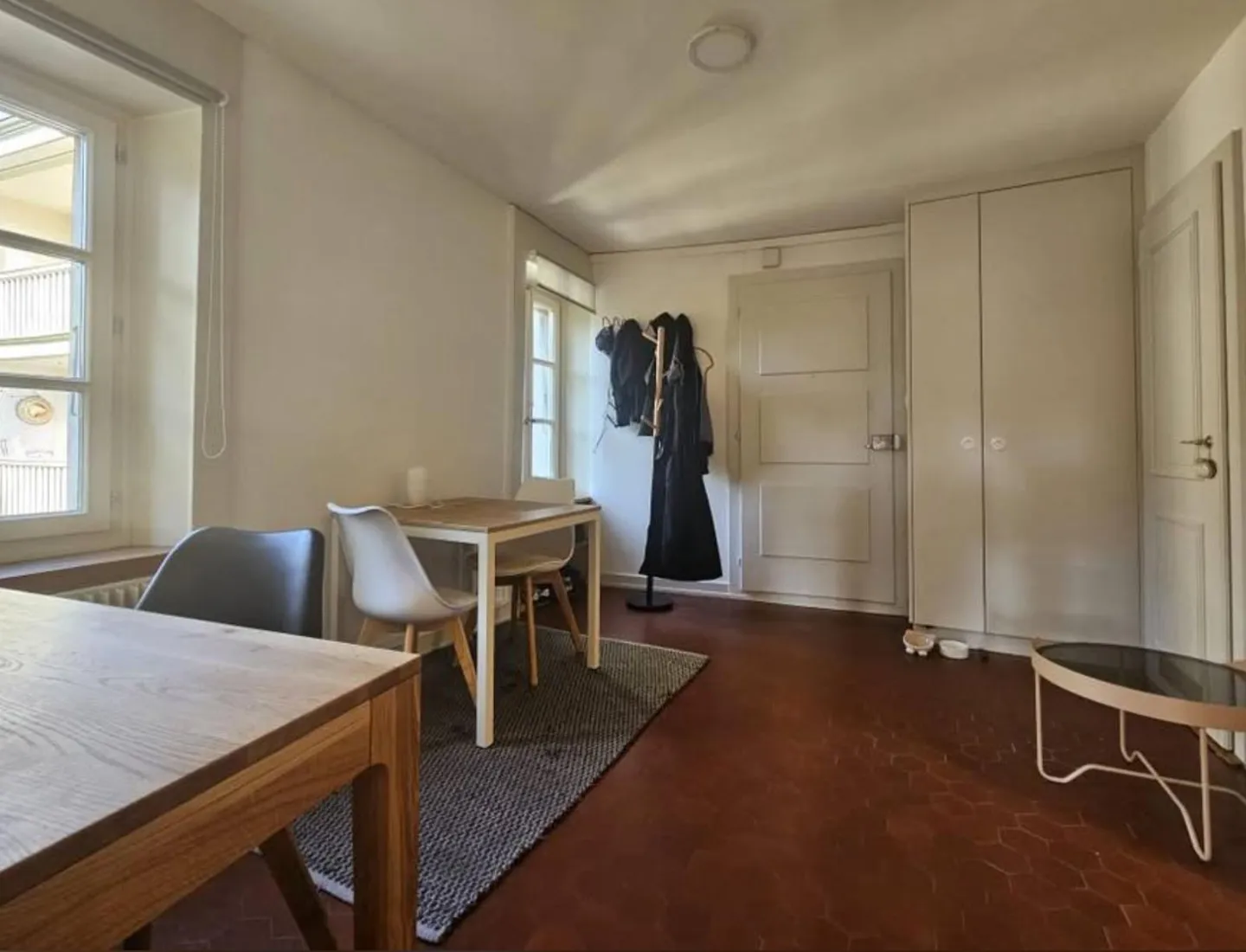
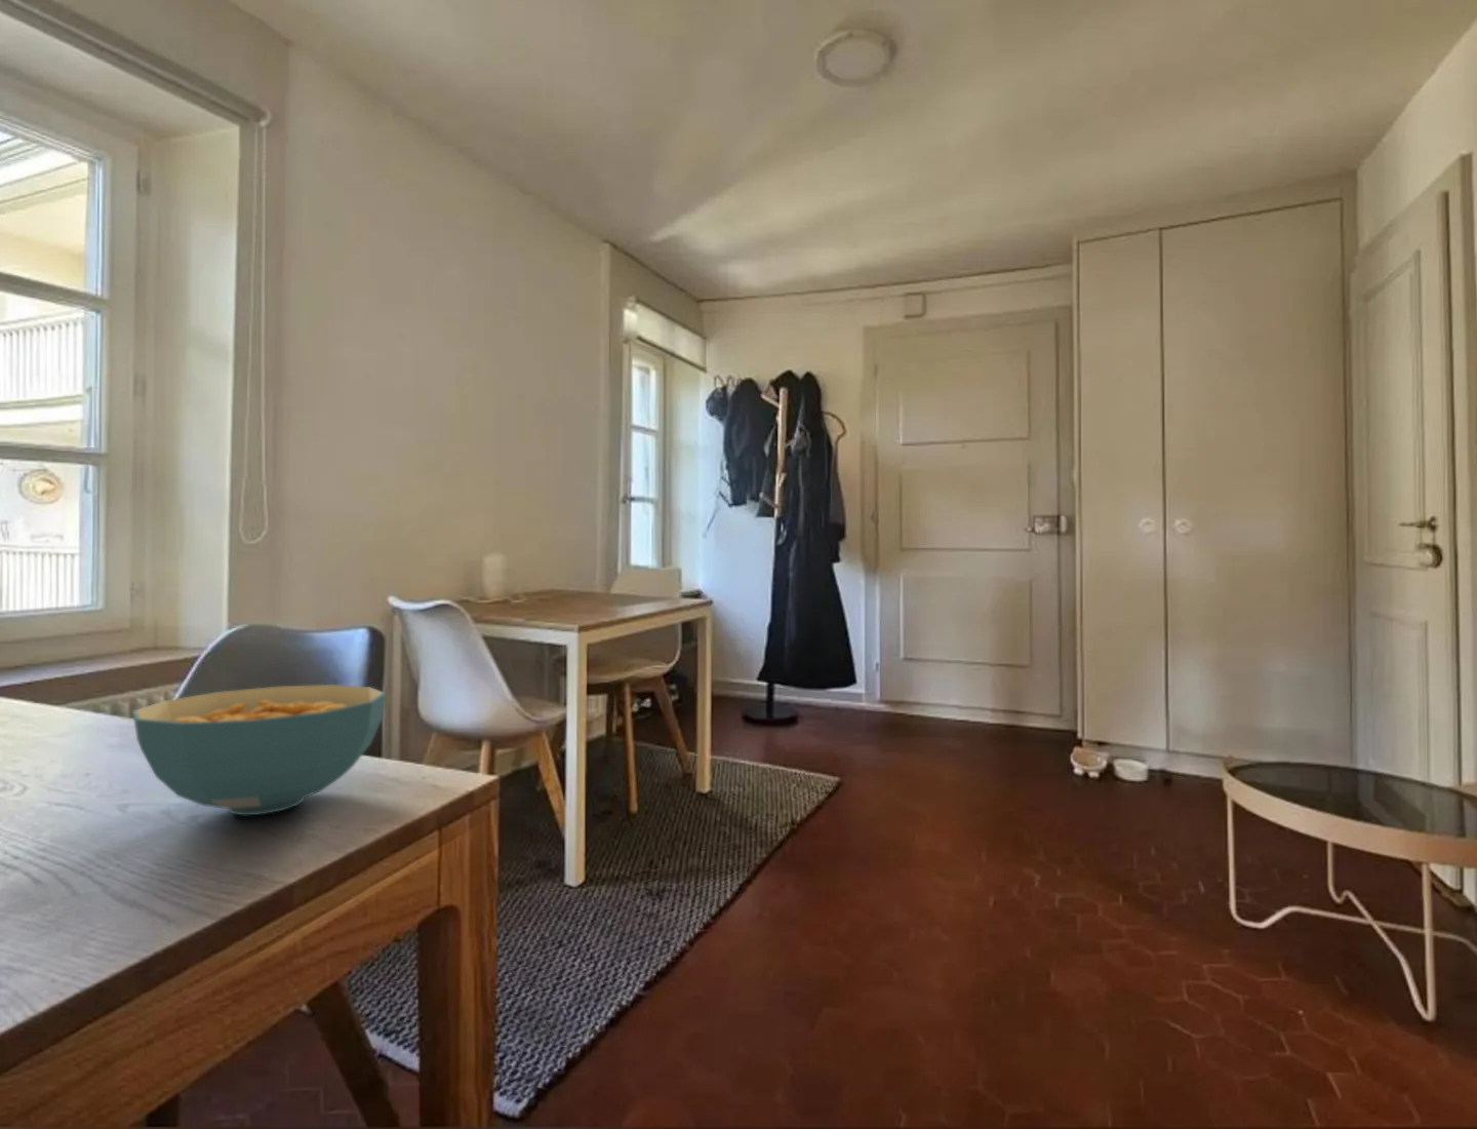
+ cereal bowl (267, 752)
